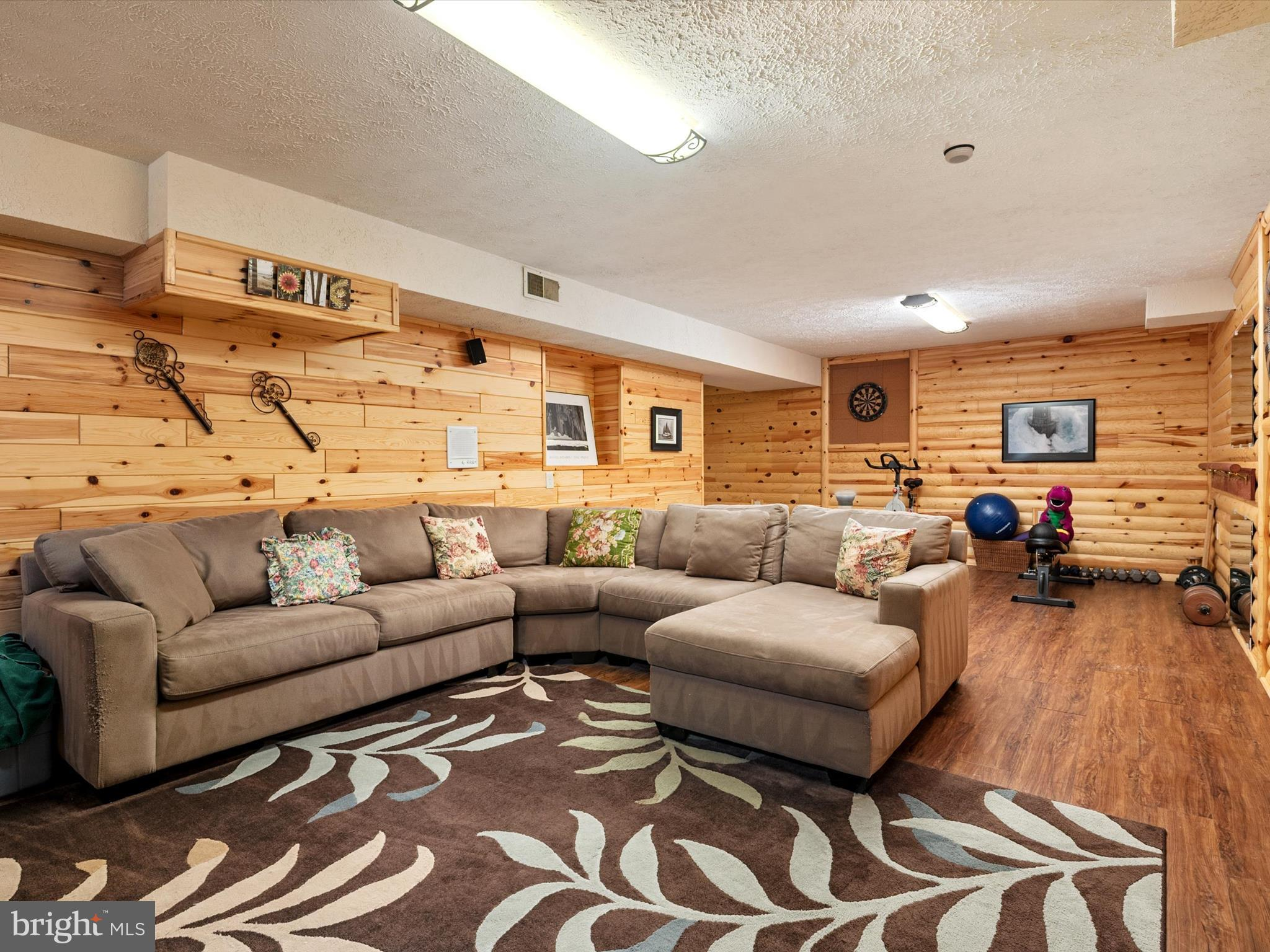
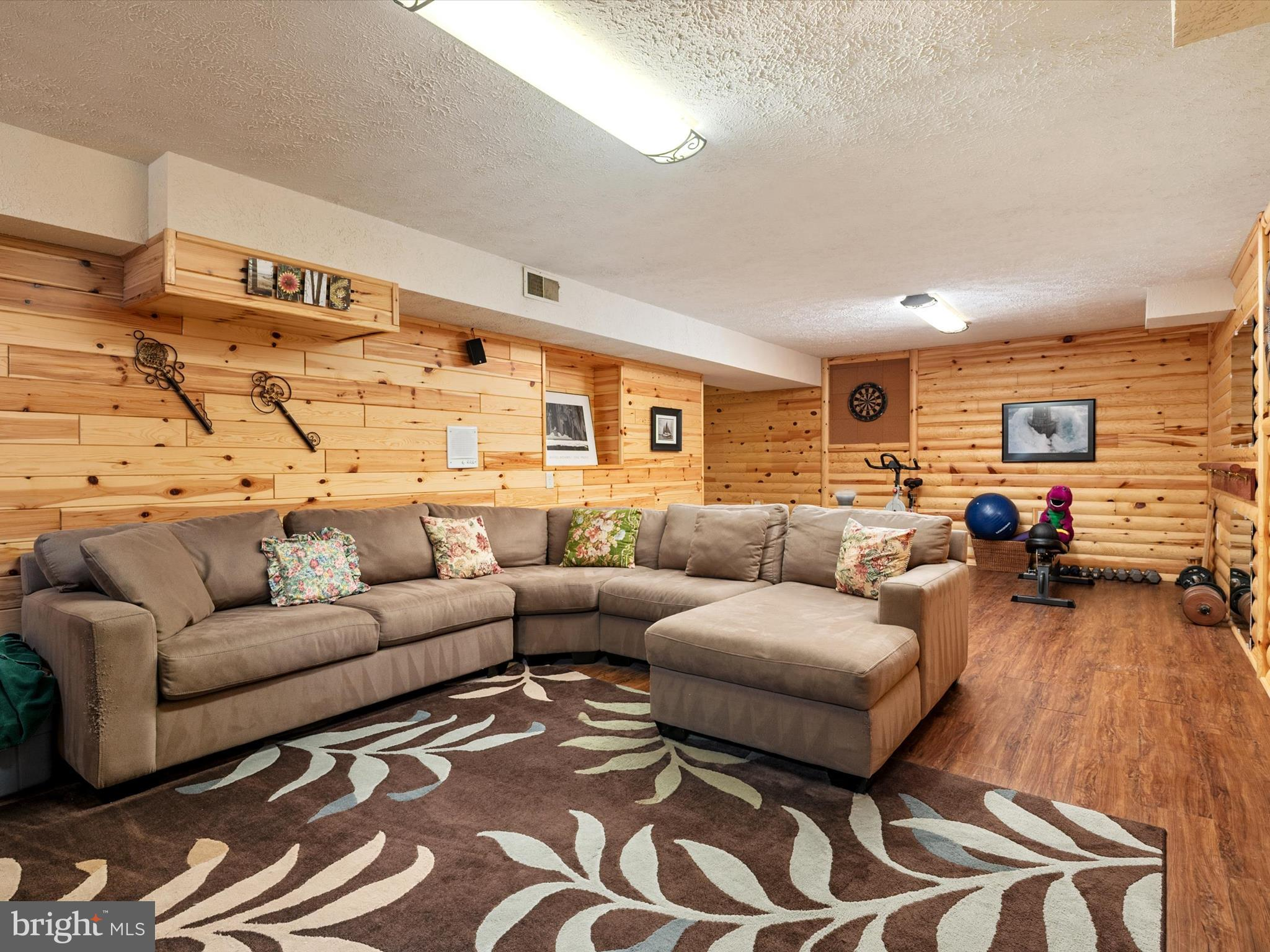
- smoke detector (959, 151)
